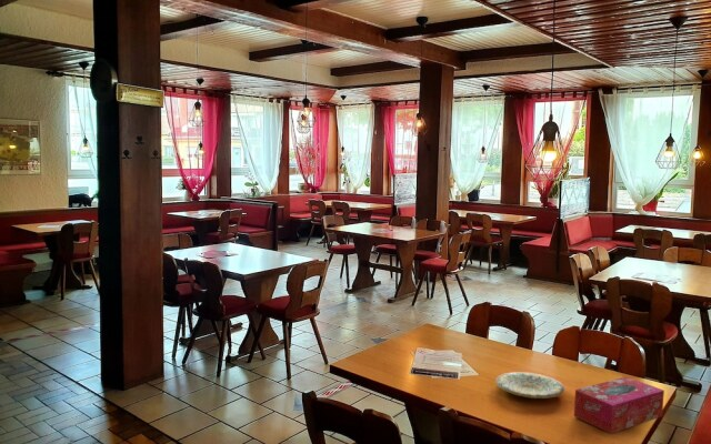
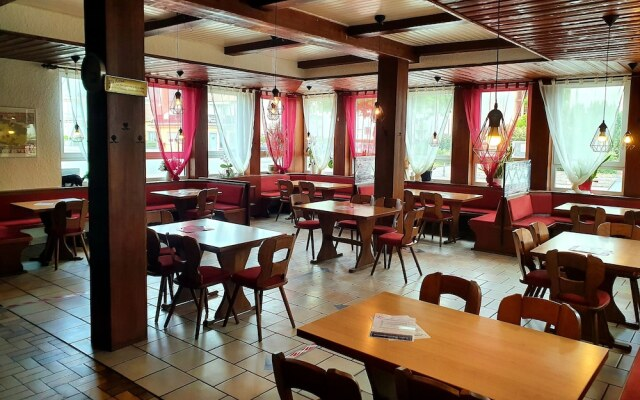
- plate (529, 387)
- tissue box (619, 403)
